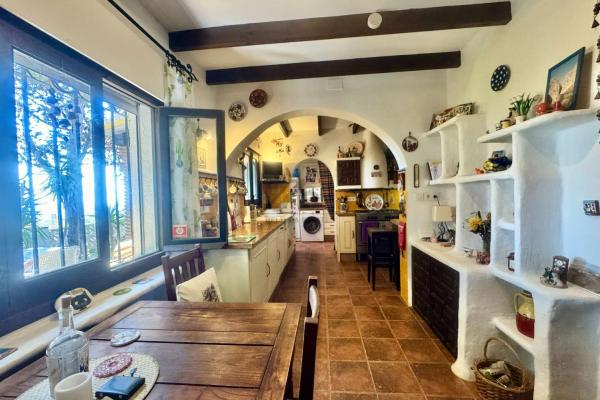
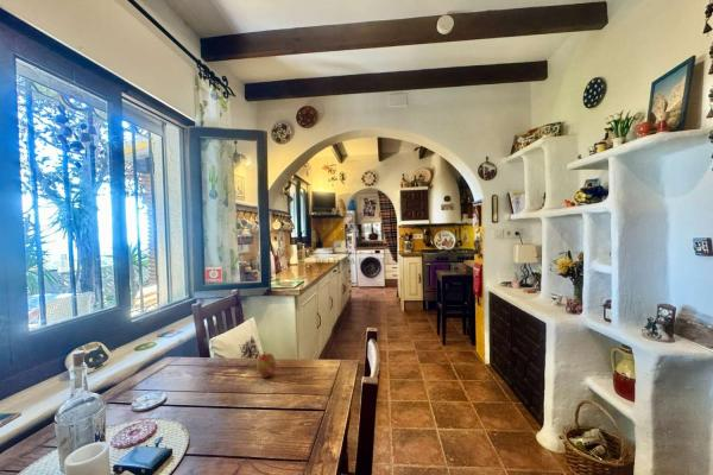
+ apple (266, 362)
